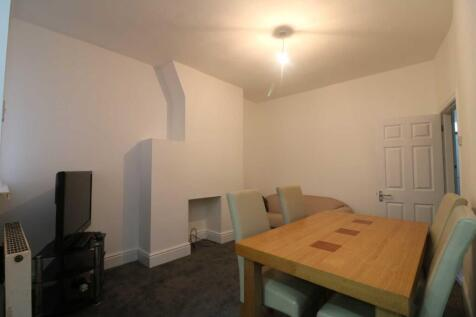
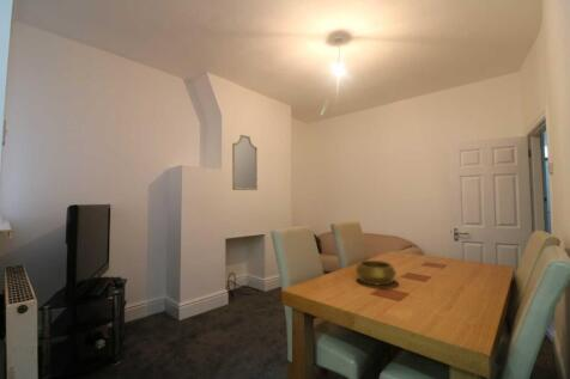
+ decorative bowl (375, 271)
+ home mirror (245, 163)
